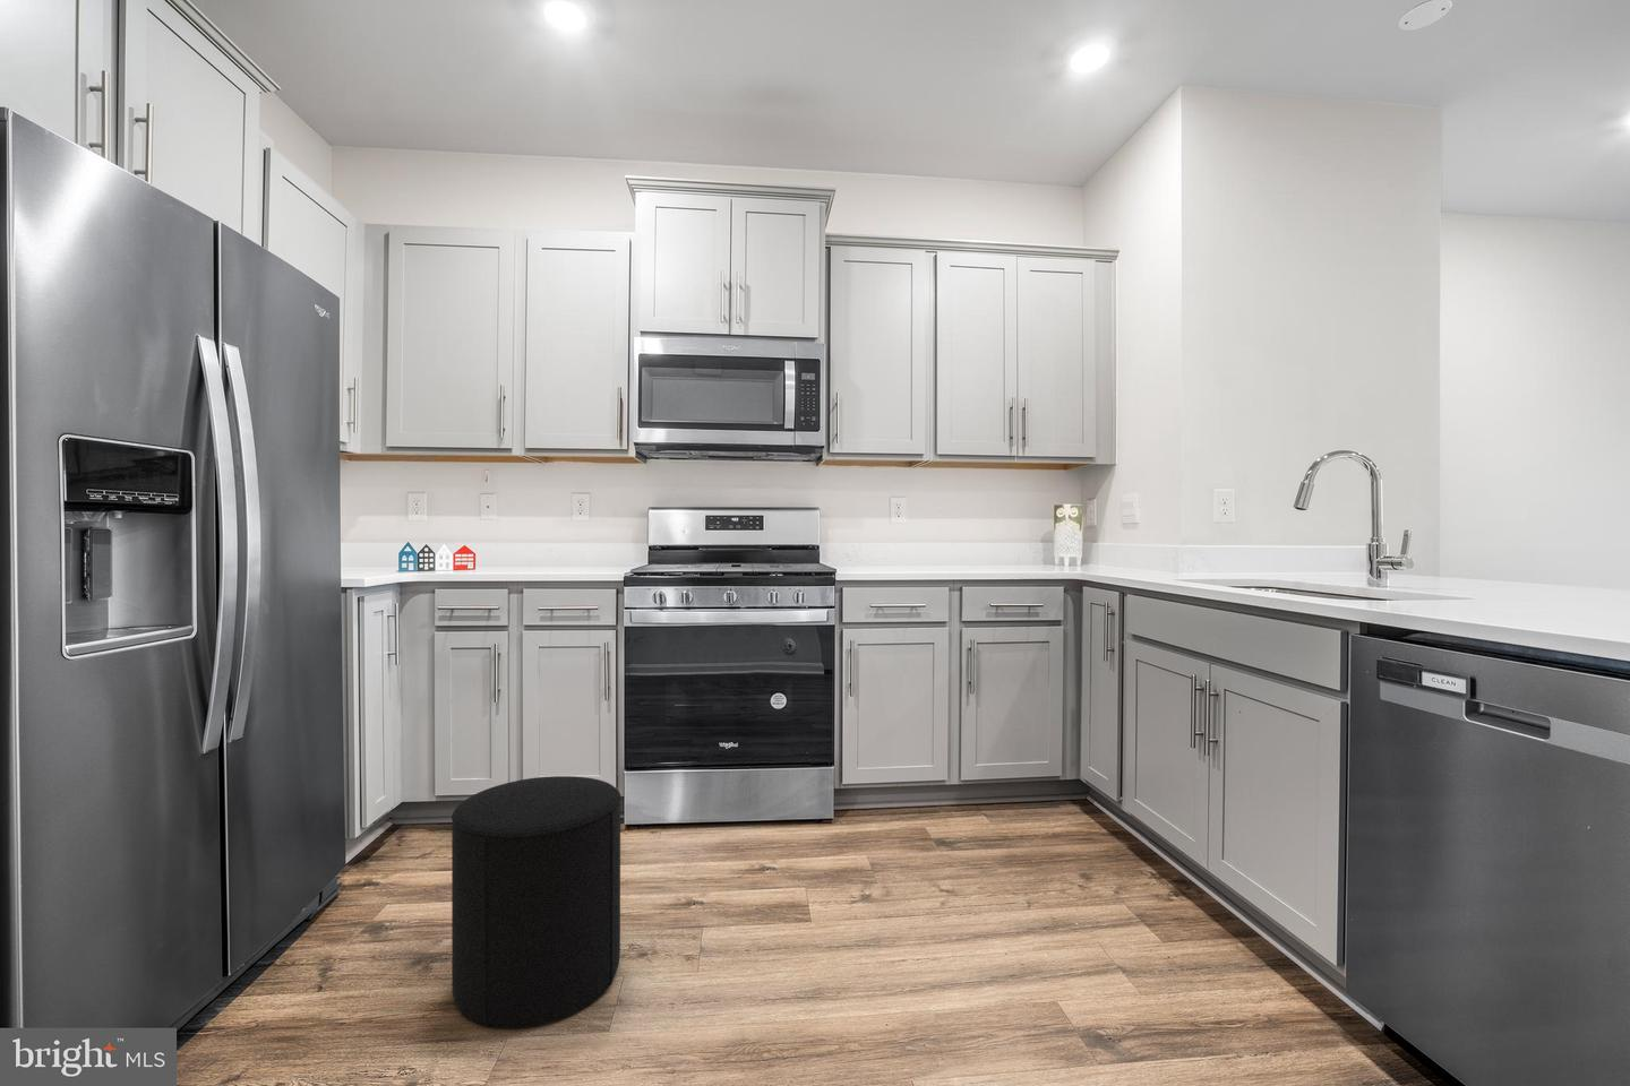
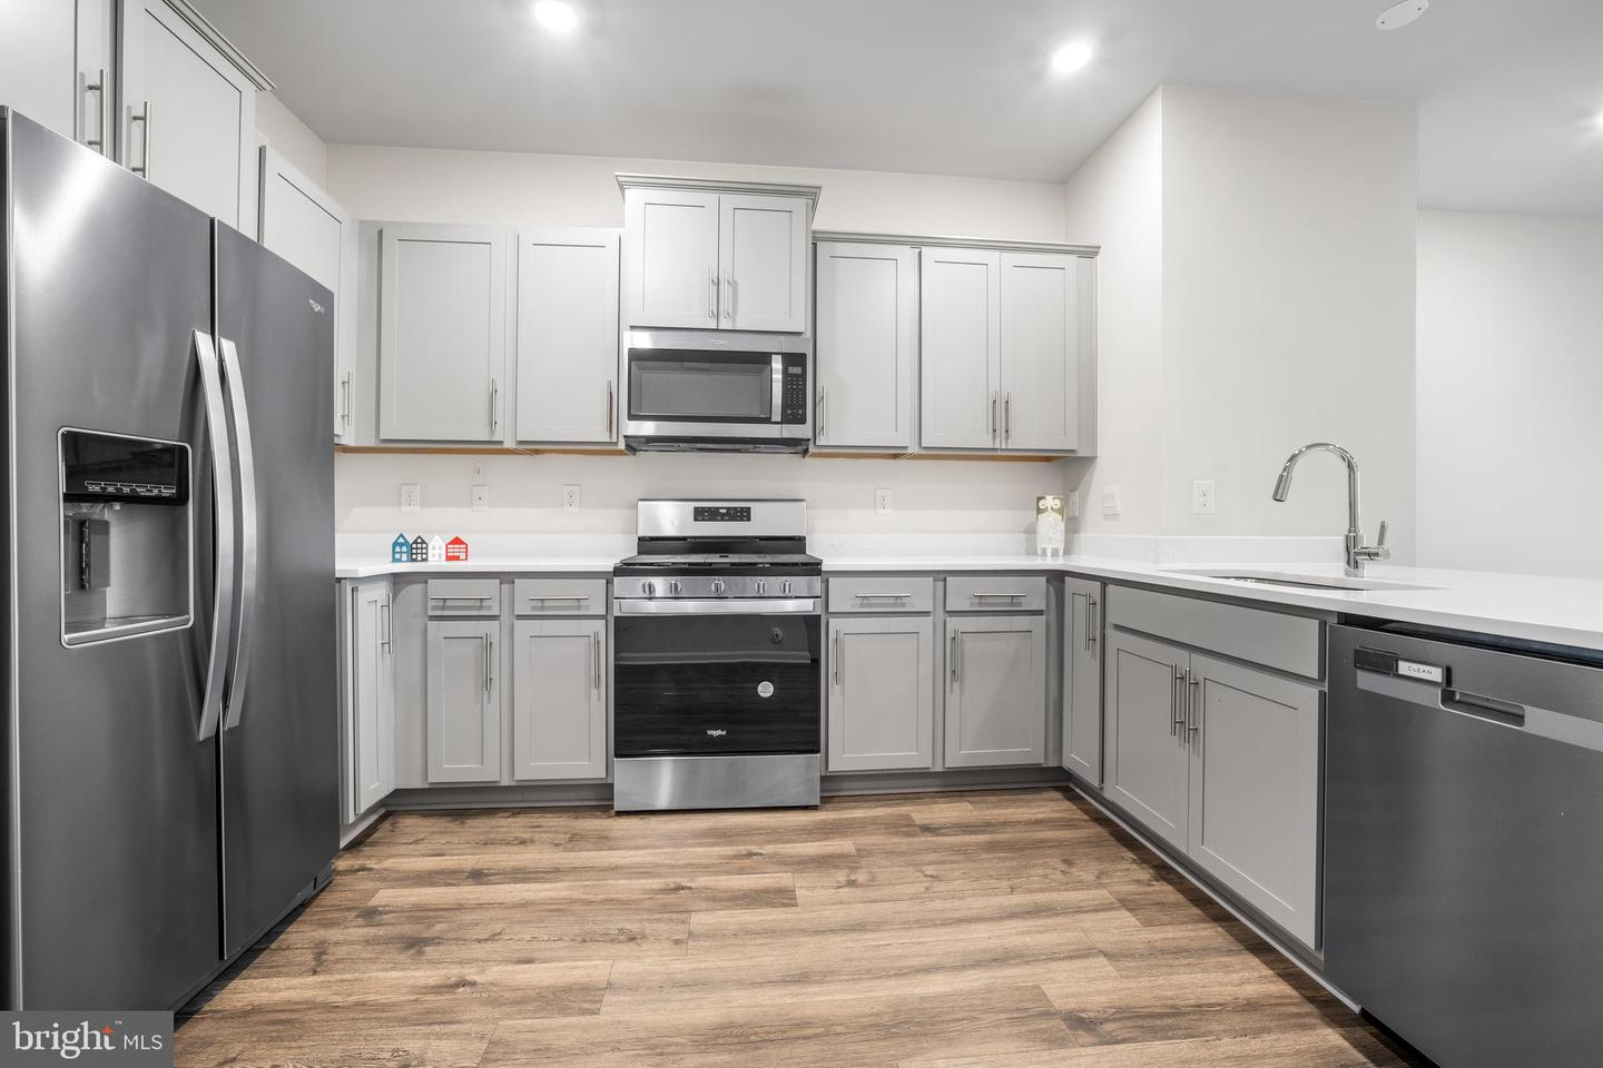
- stool (538, 886)
